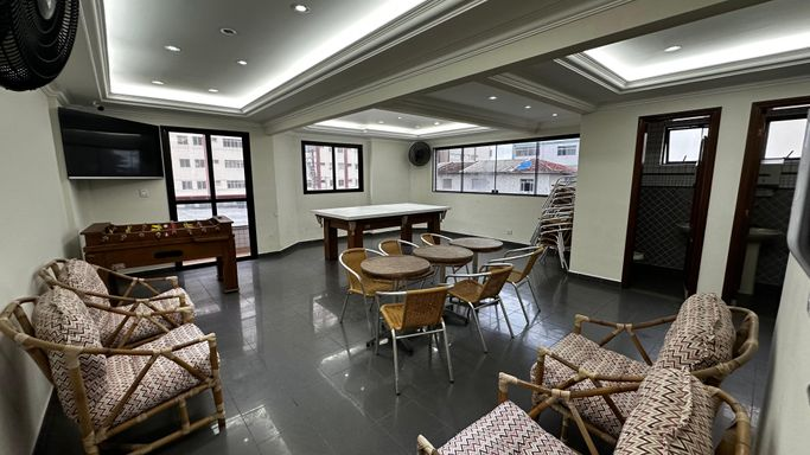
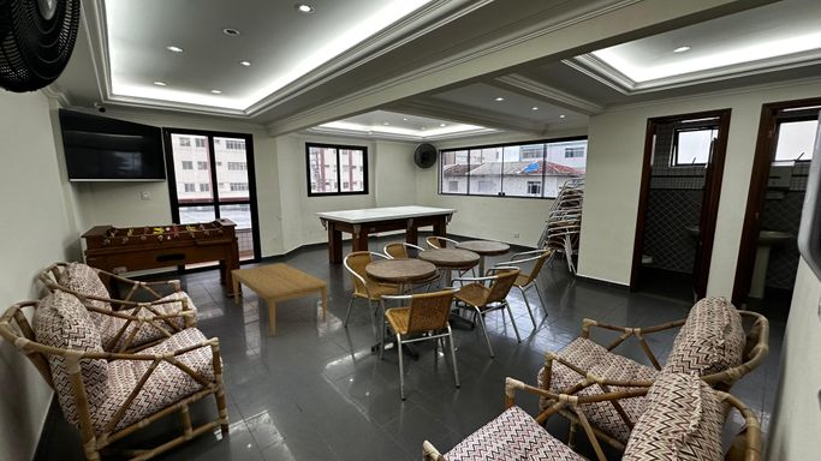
+ coffee table (276, 293)
